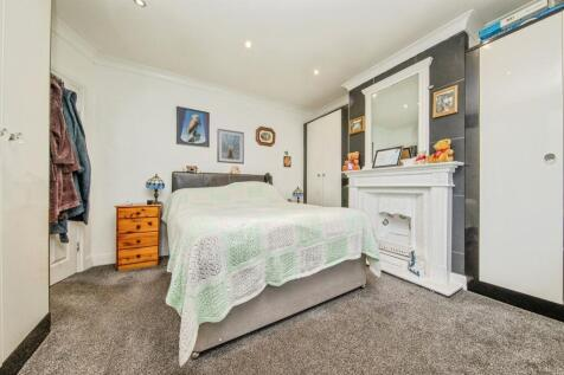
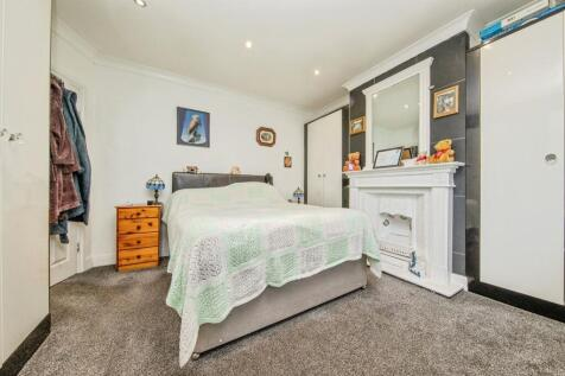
- picture frame (230, 147)
